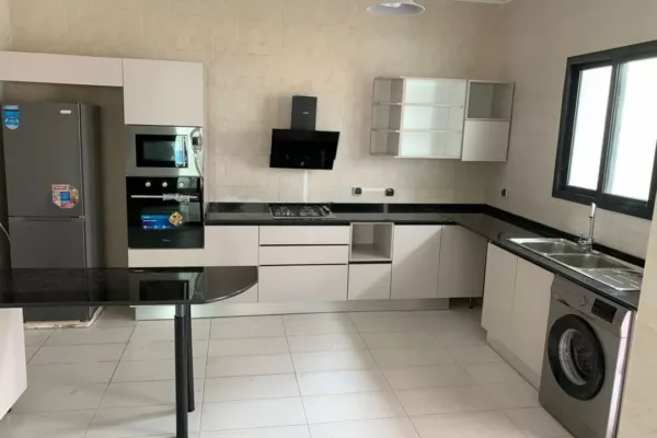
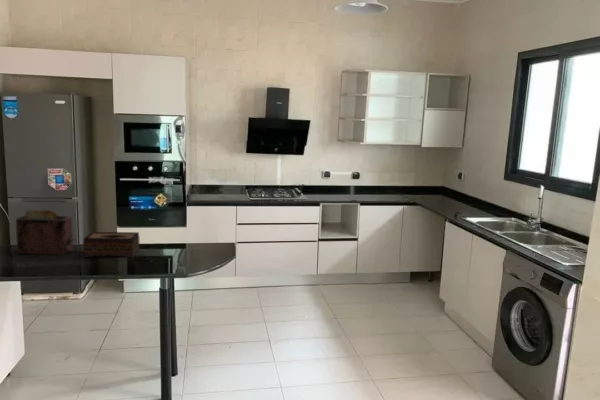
+ tissue box (112, 244)
+ toaster (47, 230)
